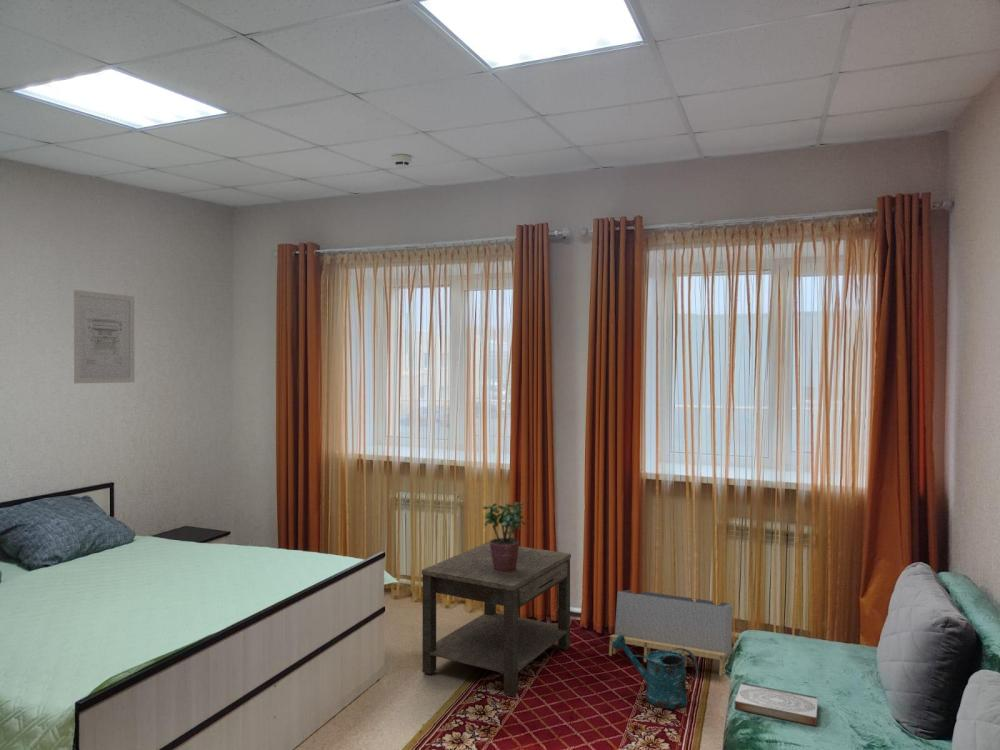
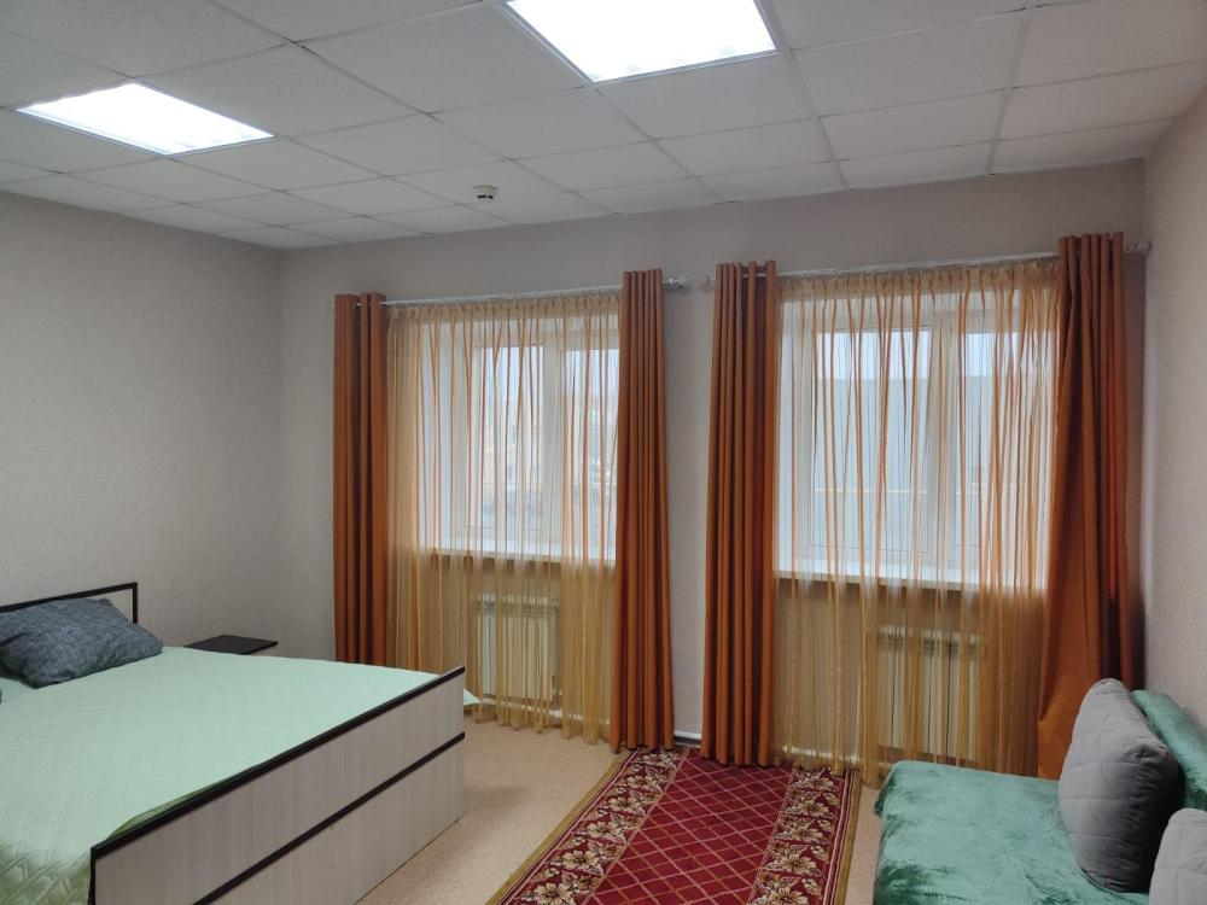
- side table (500, 613)
- storage bin (672, 624)
- wall art (105, 338)
- potted plant (503, 534)
- book (776, 702)
- watering can (653, 668)
